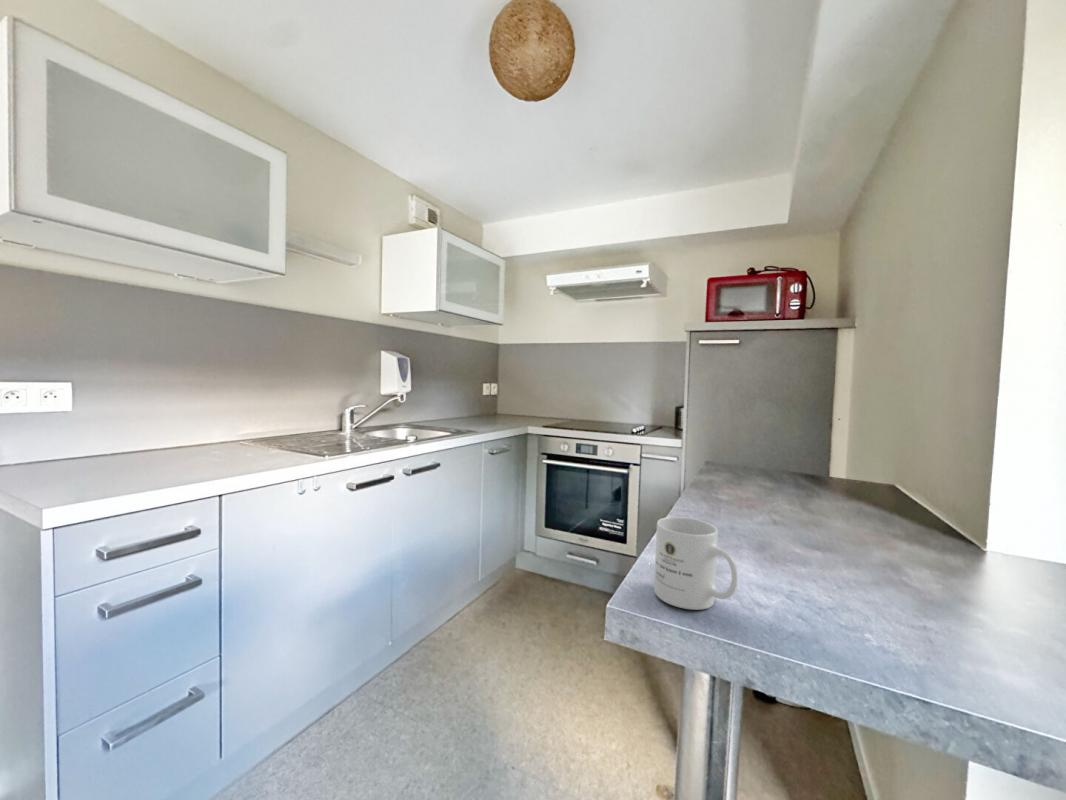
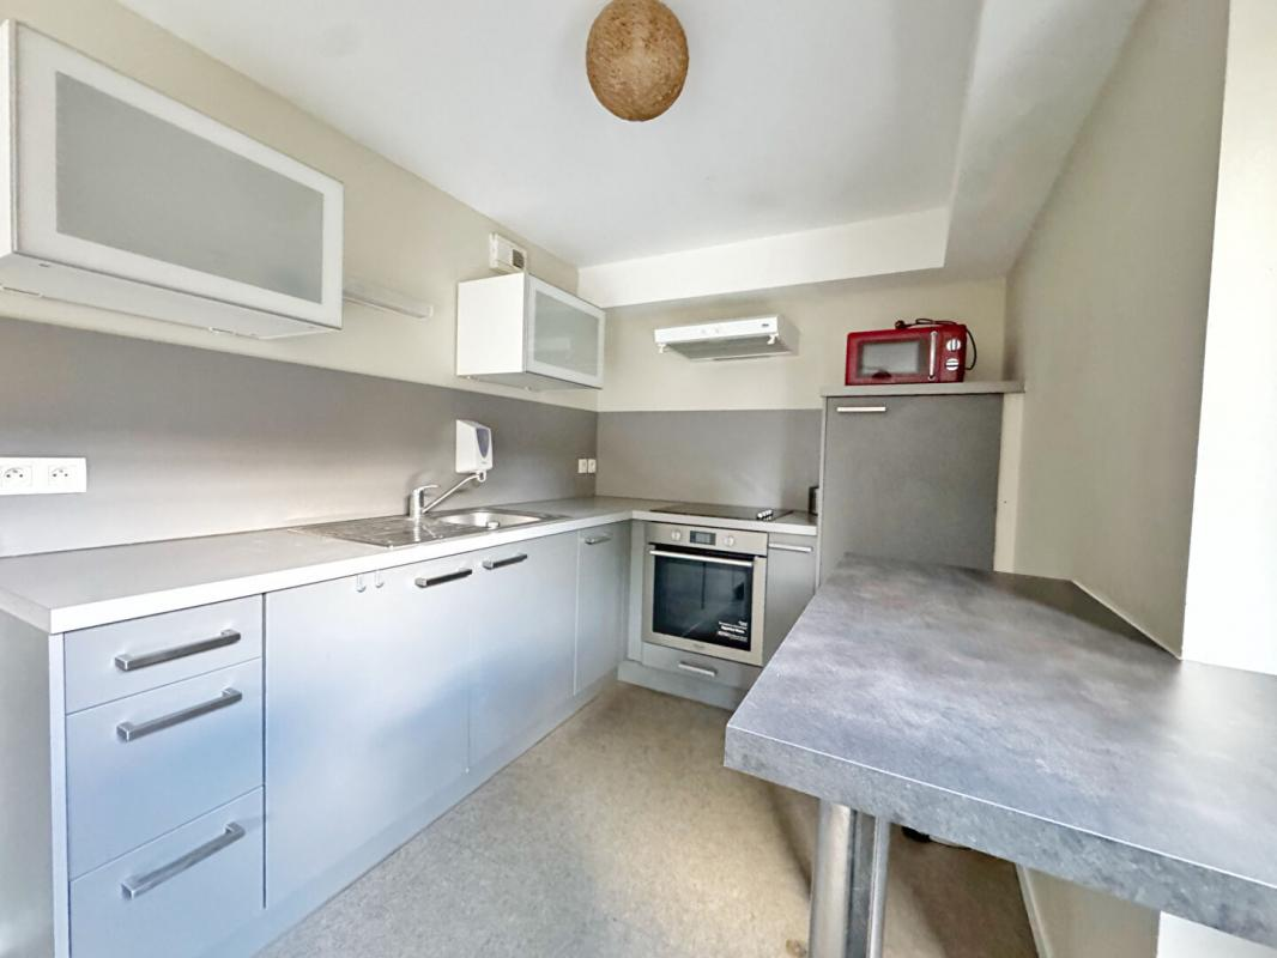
- mug (696, 565)
